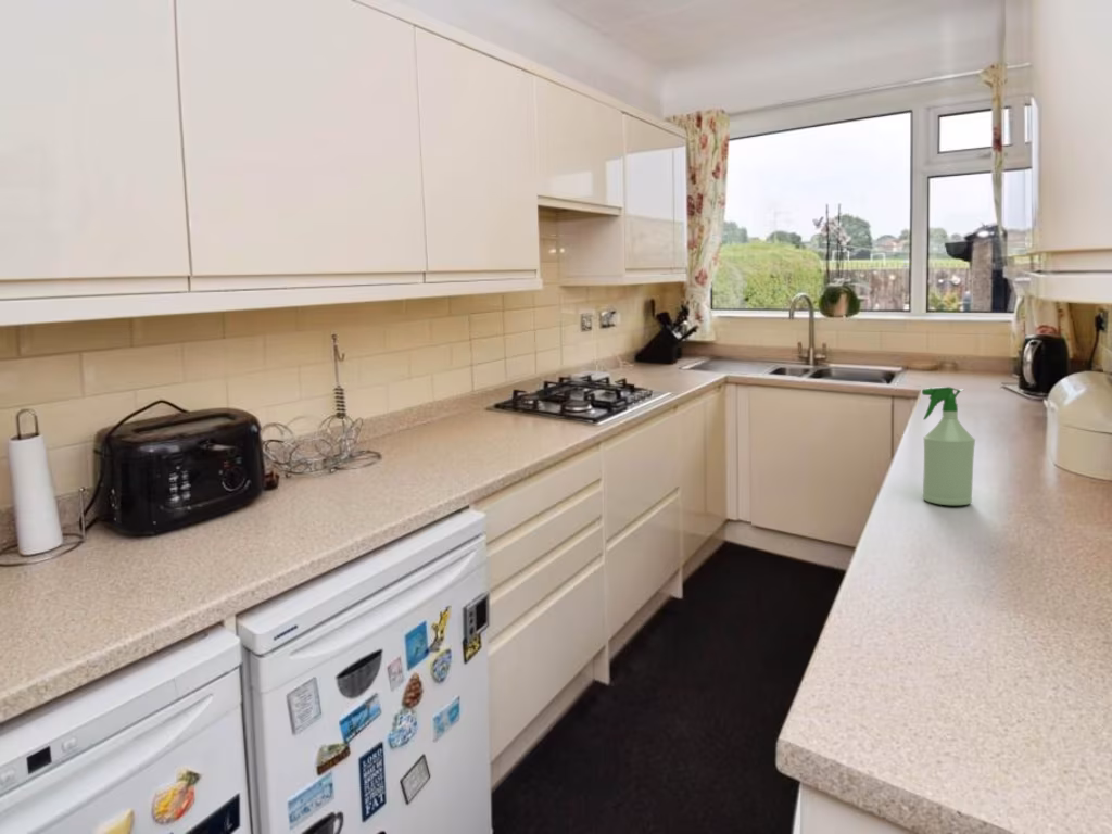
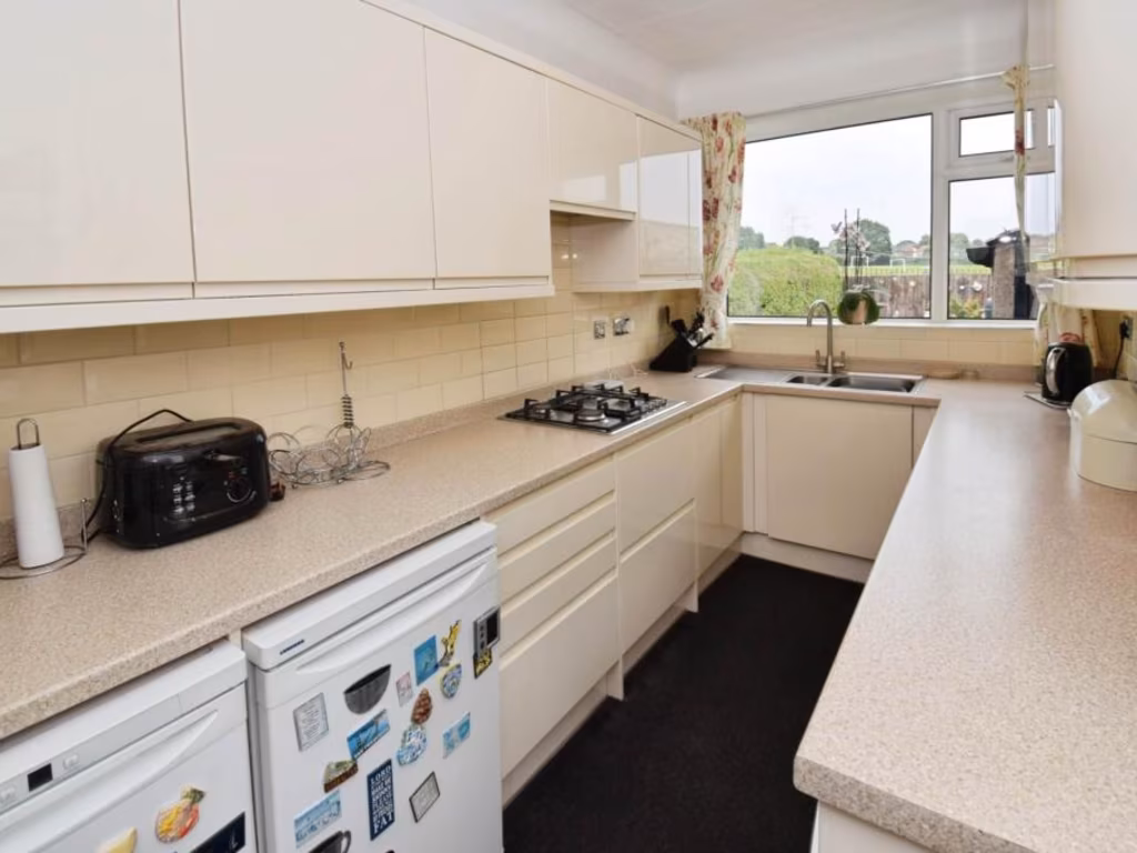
- spray bottle (948, 444)
